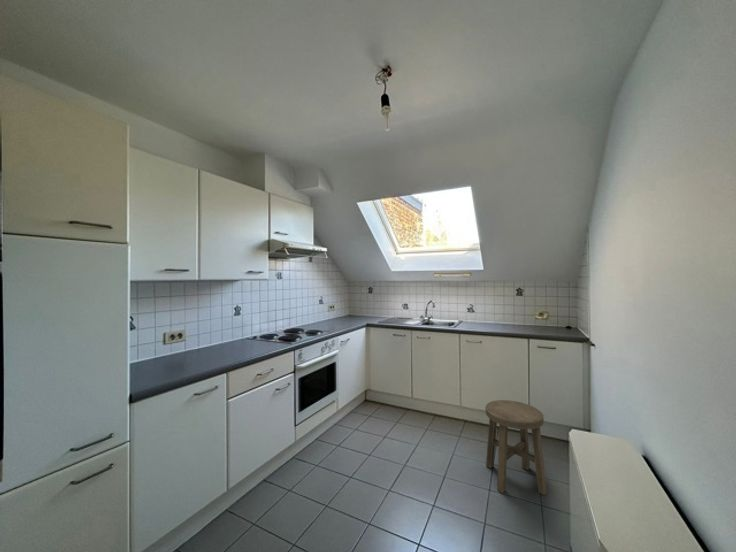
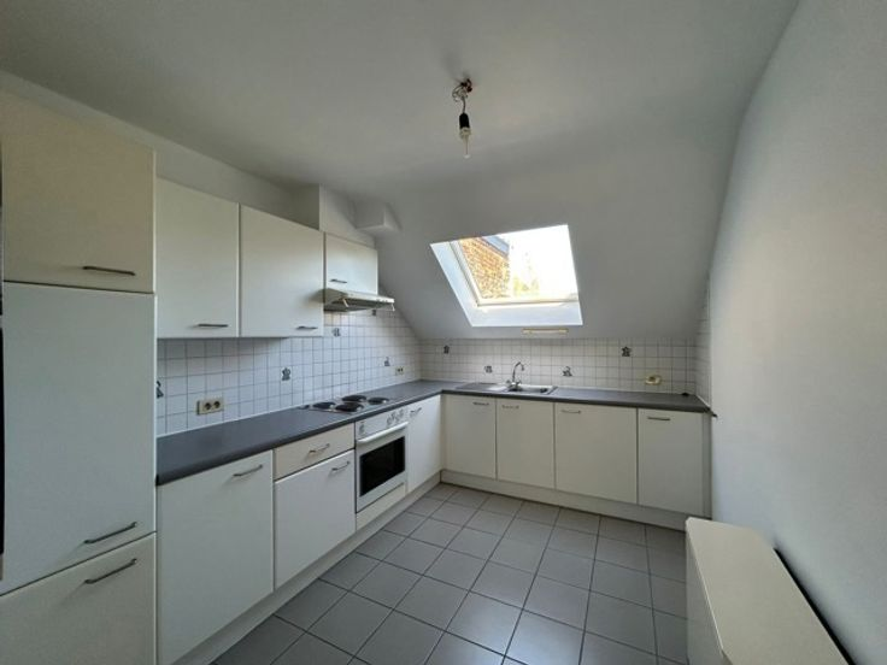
- stool (515, 445)
